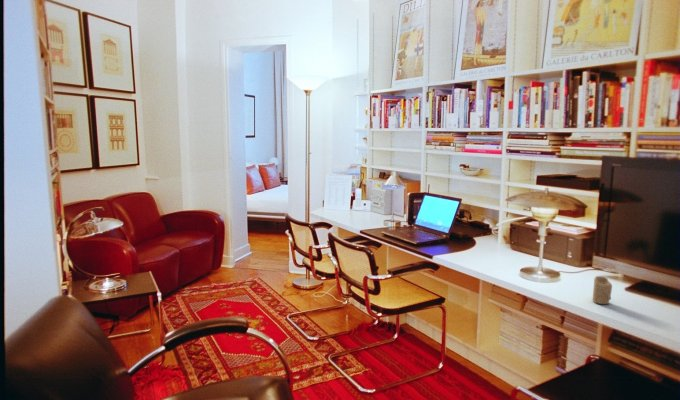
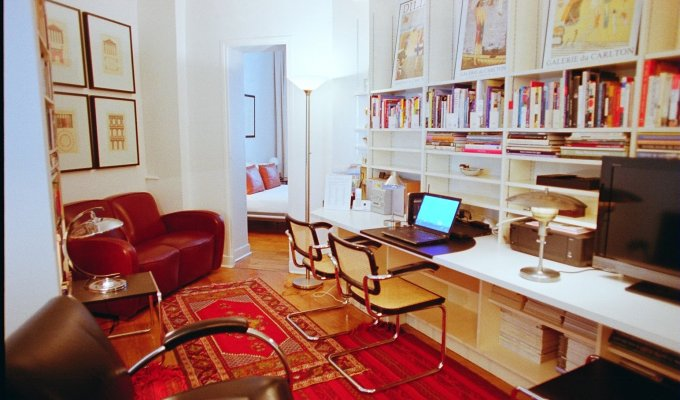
- candle (602, 290)
